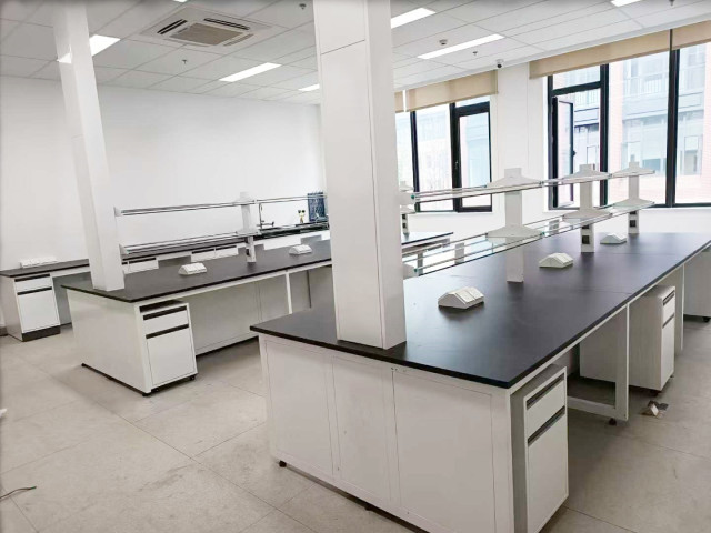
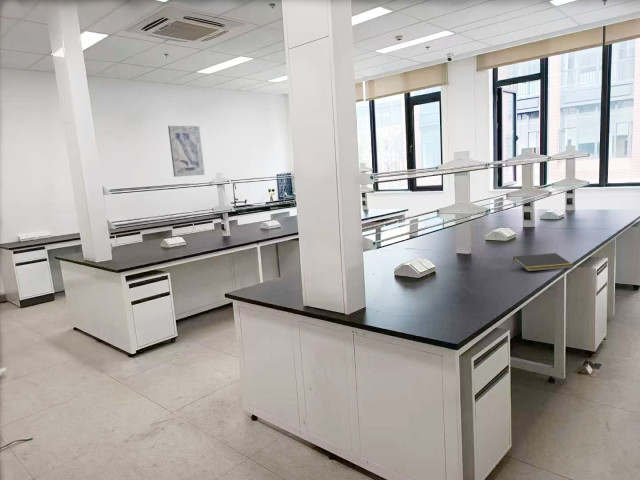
+ notepad (542, 261)
+ wall art (186, 151)
